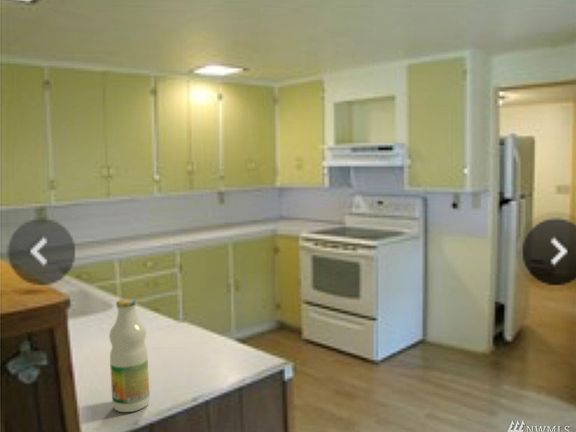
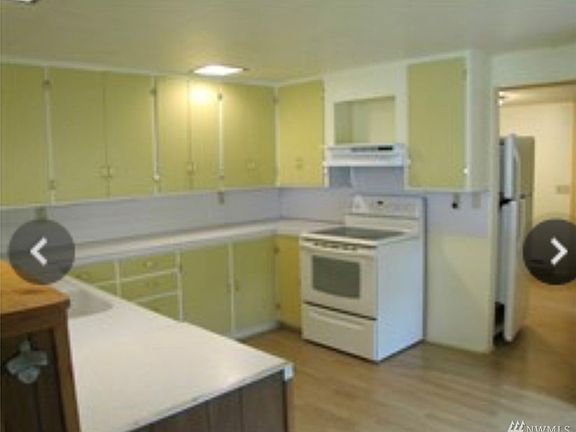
- bottle (128, 353)
